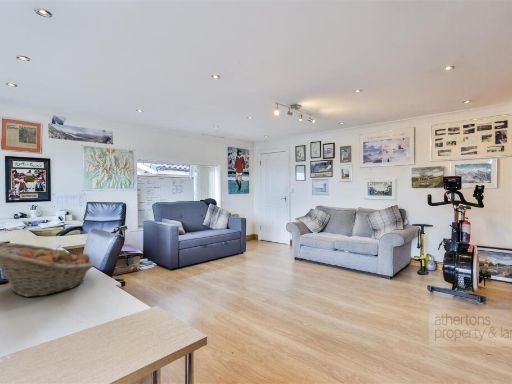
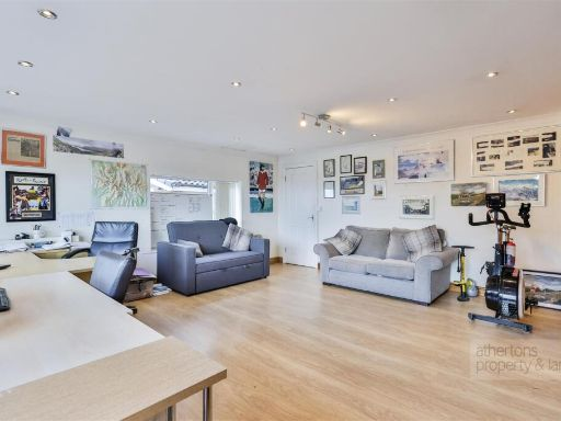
- fruit basket (44, 263)
